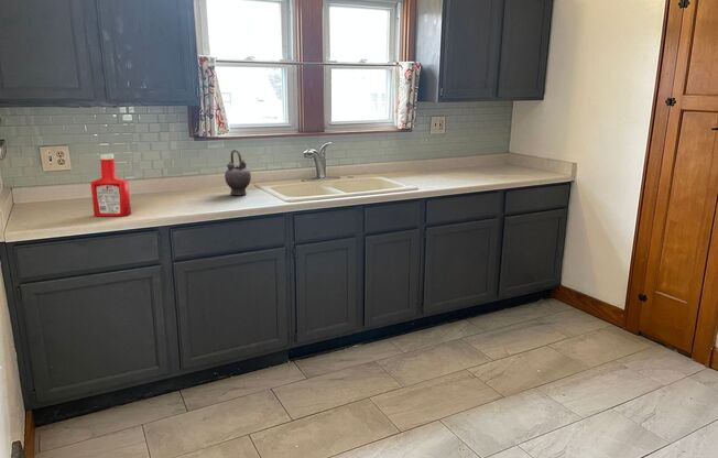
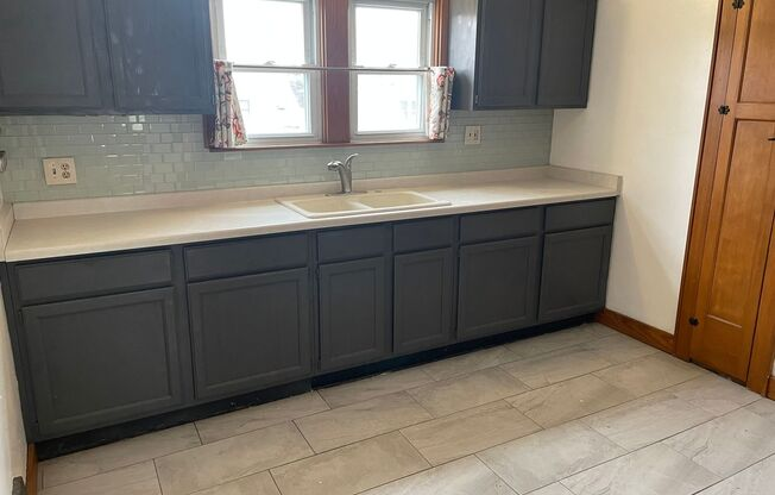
- teapot (236, 172)
- soap bottle (109, 185)
